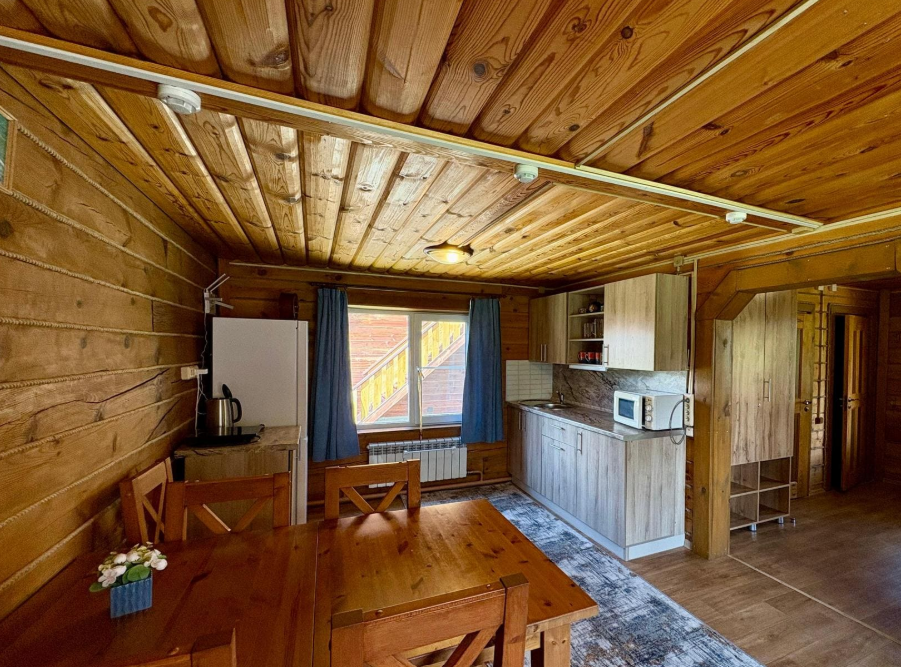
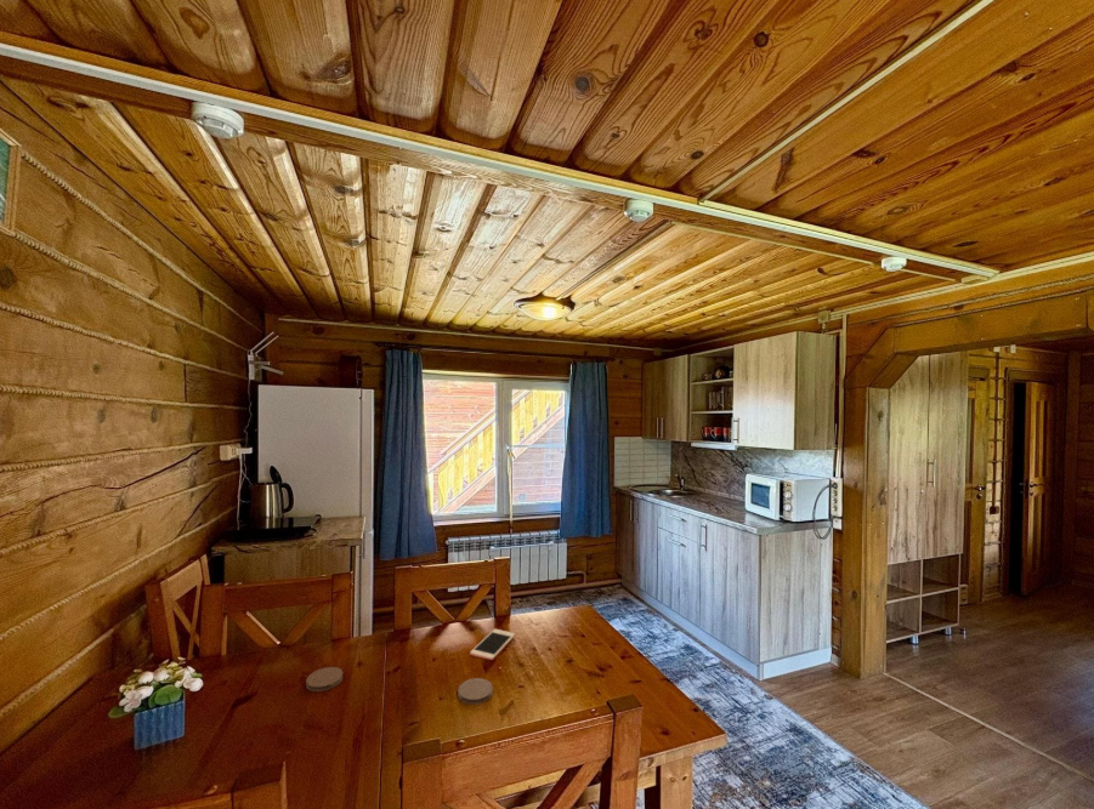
+ coaster (324, 678)
+ coaster (475, 690)
+ cell phone (493, 643)
